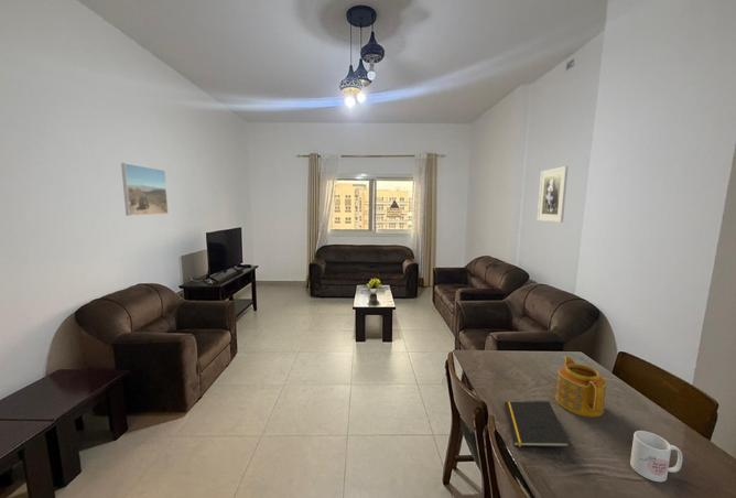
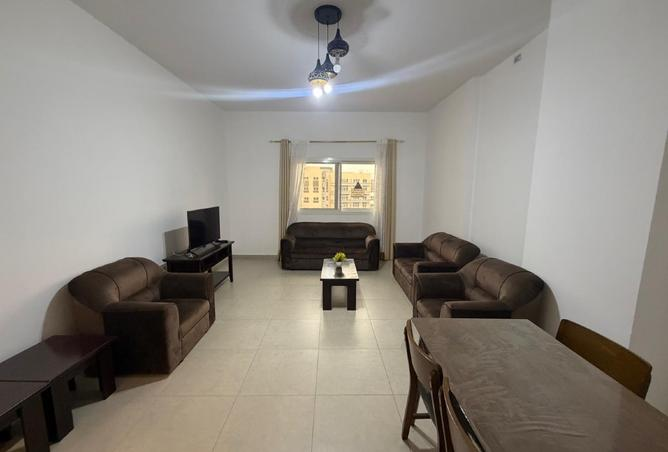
- notepad (532, 422)
- mug (657, 456)
- teapot (580, 386)
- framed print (147, 191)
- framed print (551, 195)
